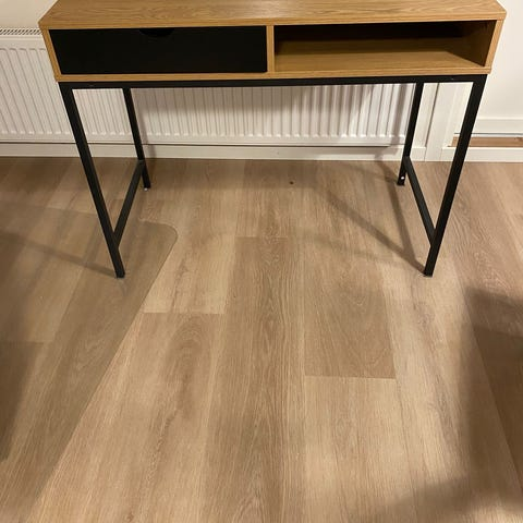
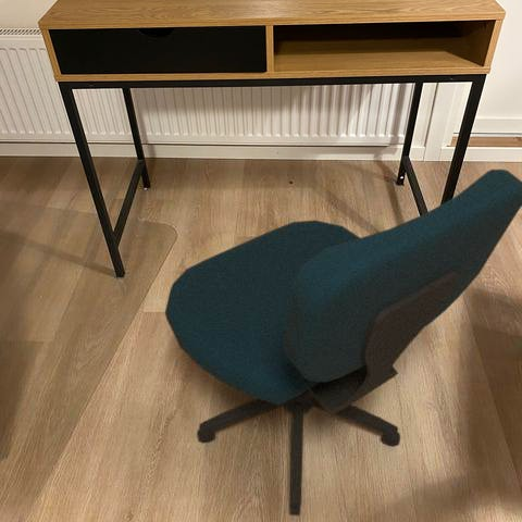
+ office chair (304, 312)
